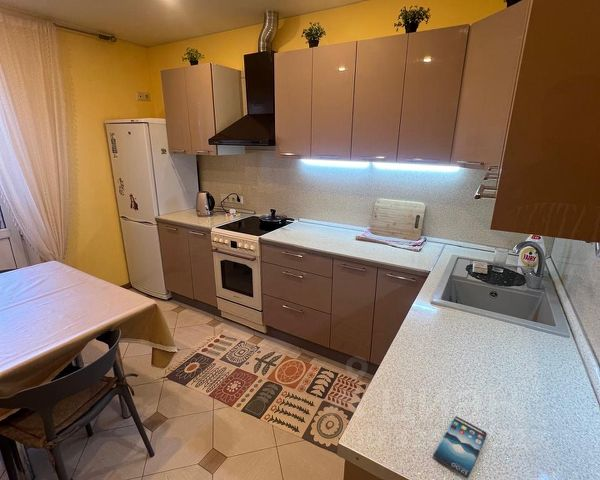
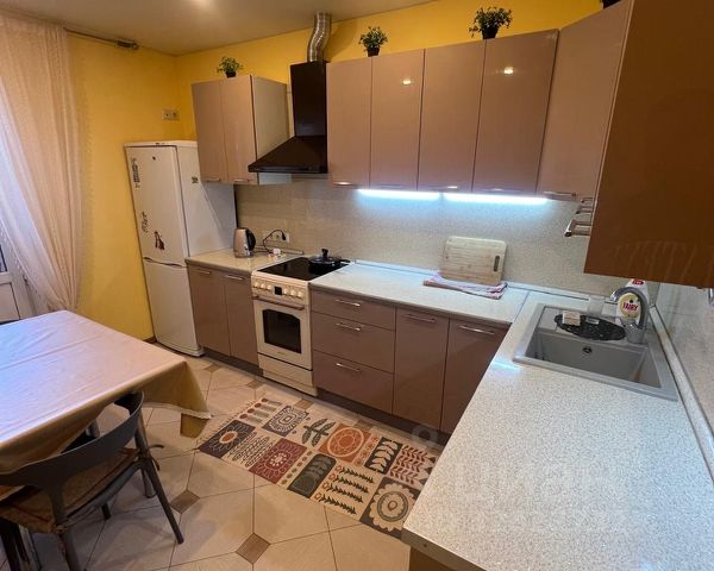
- smartphone (460, 444)
